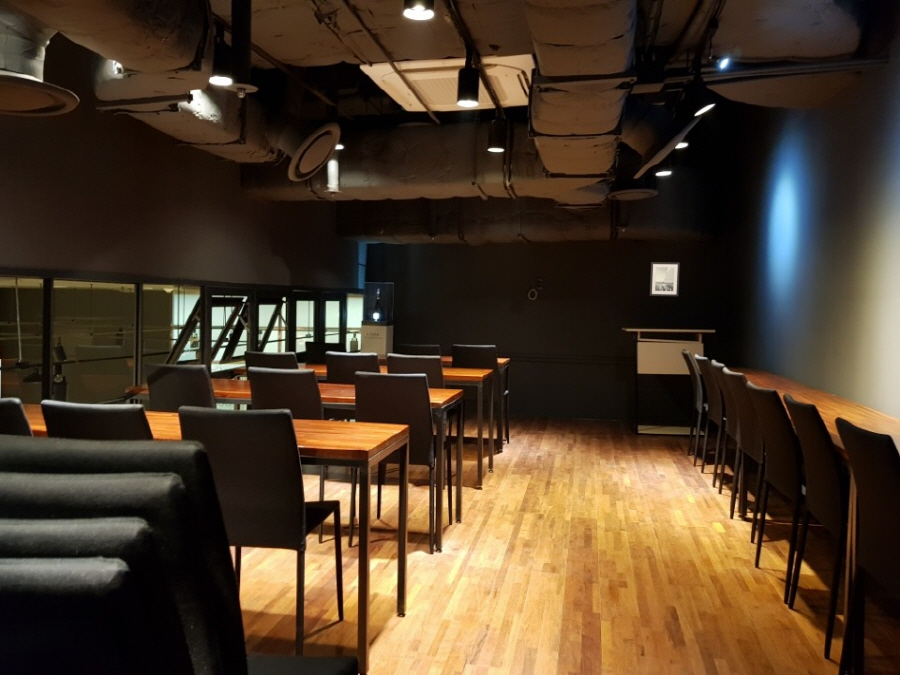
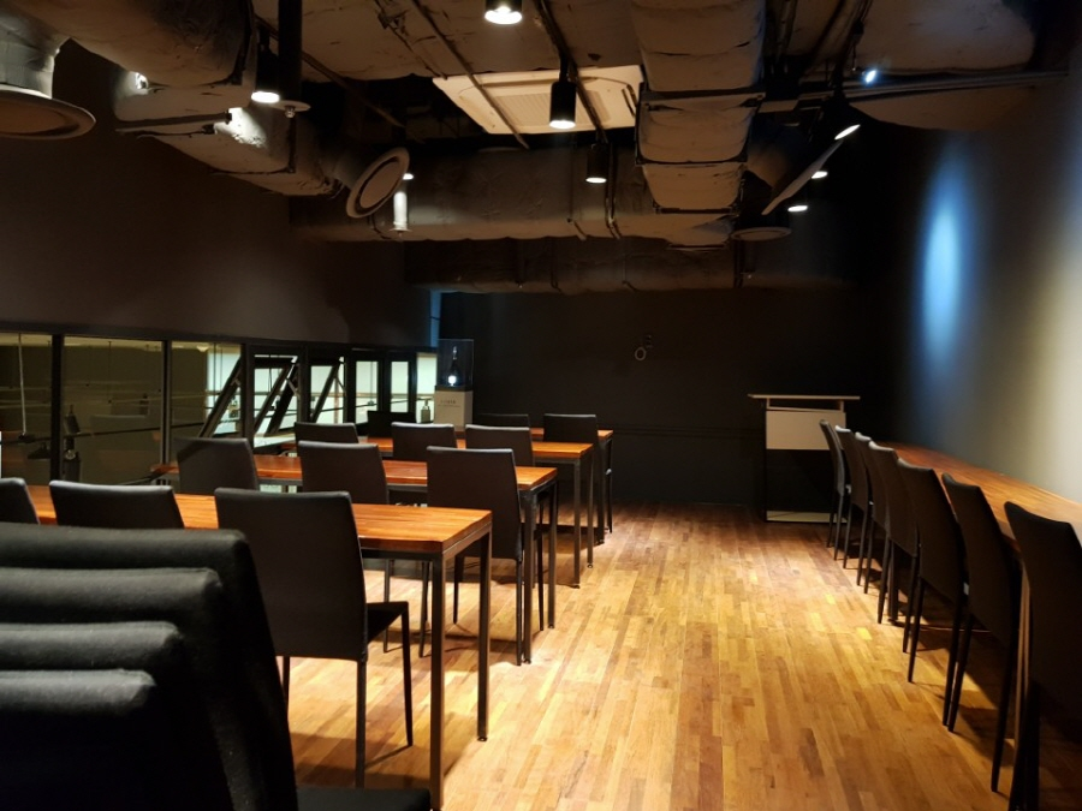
- wall art (664, 279)
